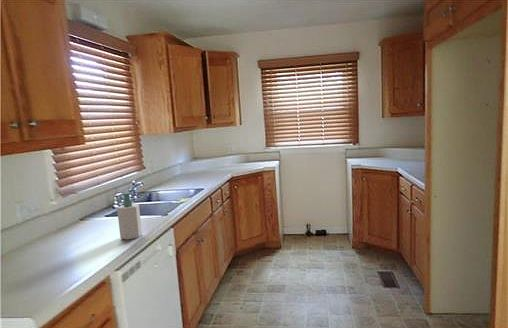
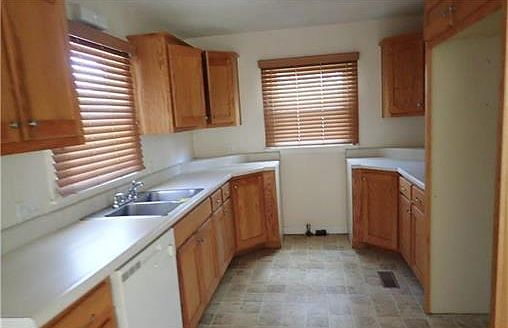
- soap bottle (129, 214)
